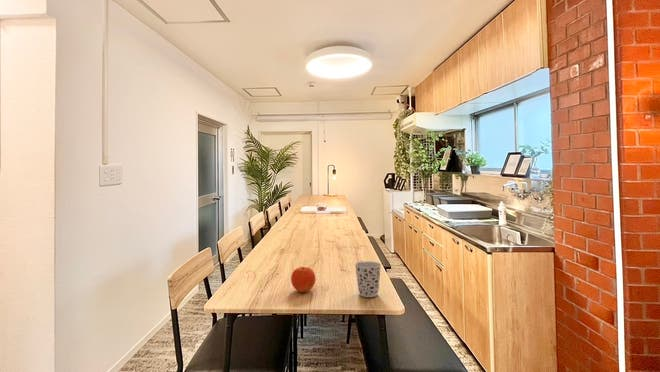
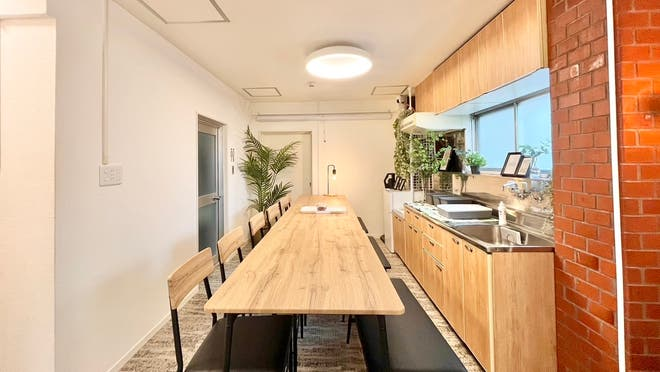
- cup (368, 279)
- fruit (303, 278)
